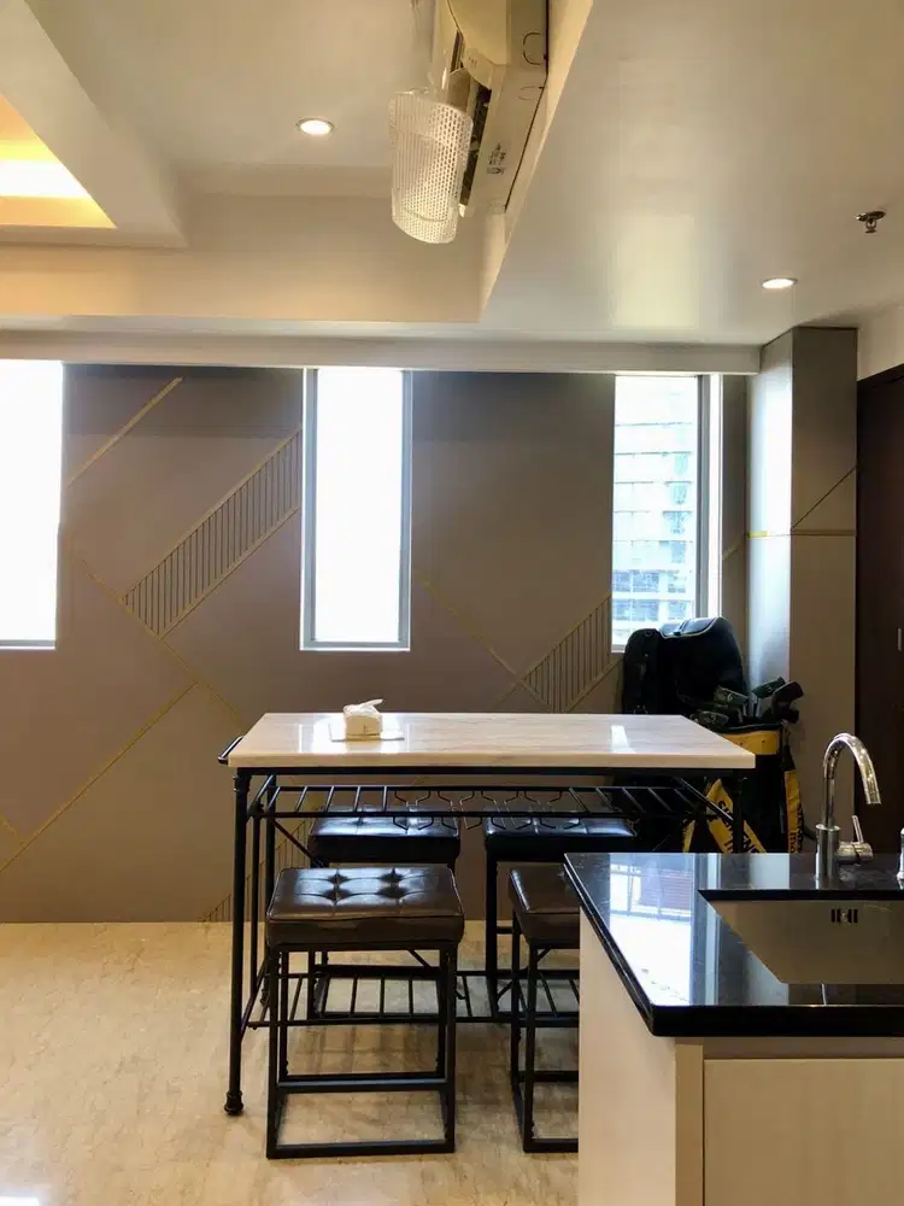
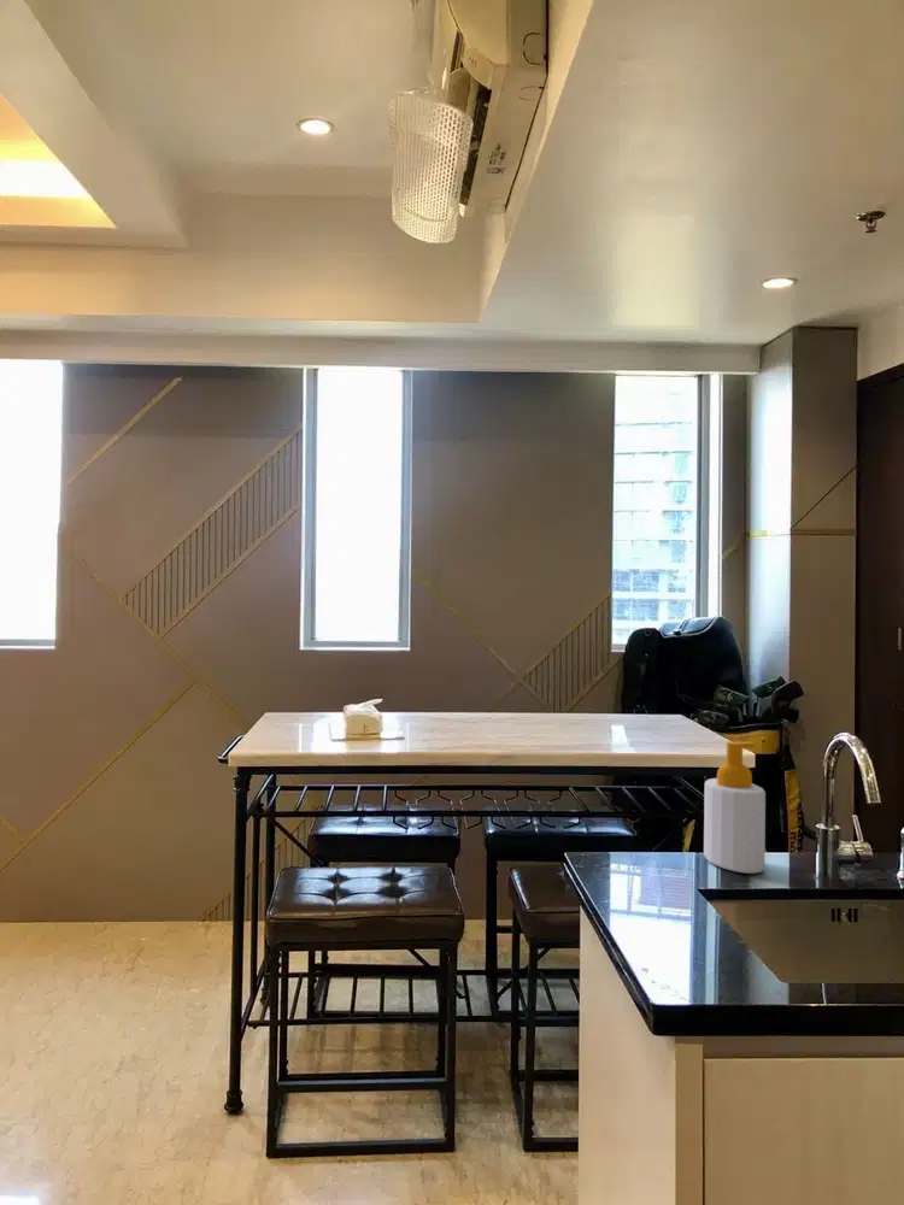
+ soap bottle (734, 803)
